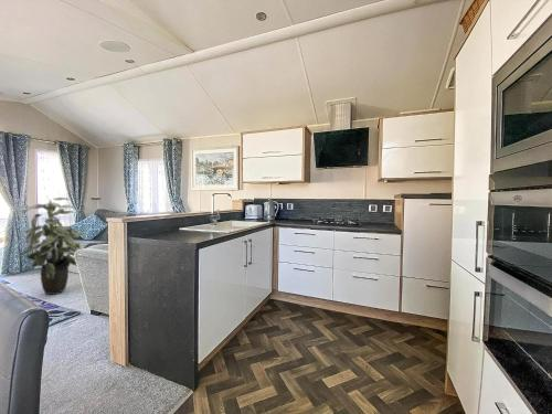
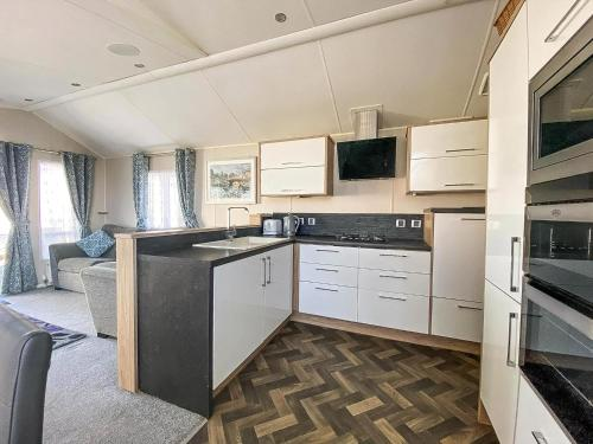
- indoor plant (56, 245)
